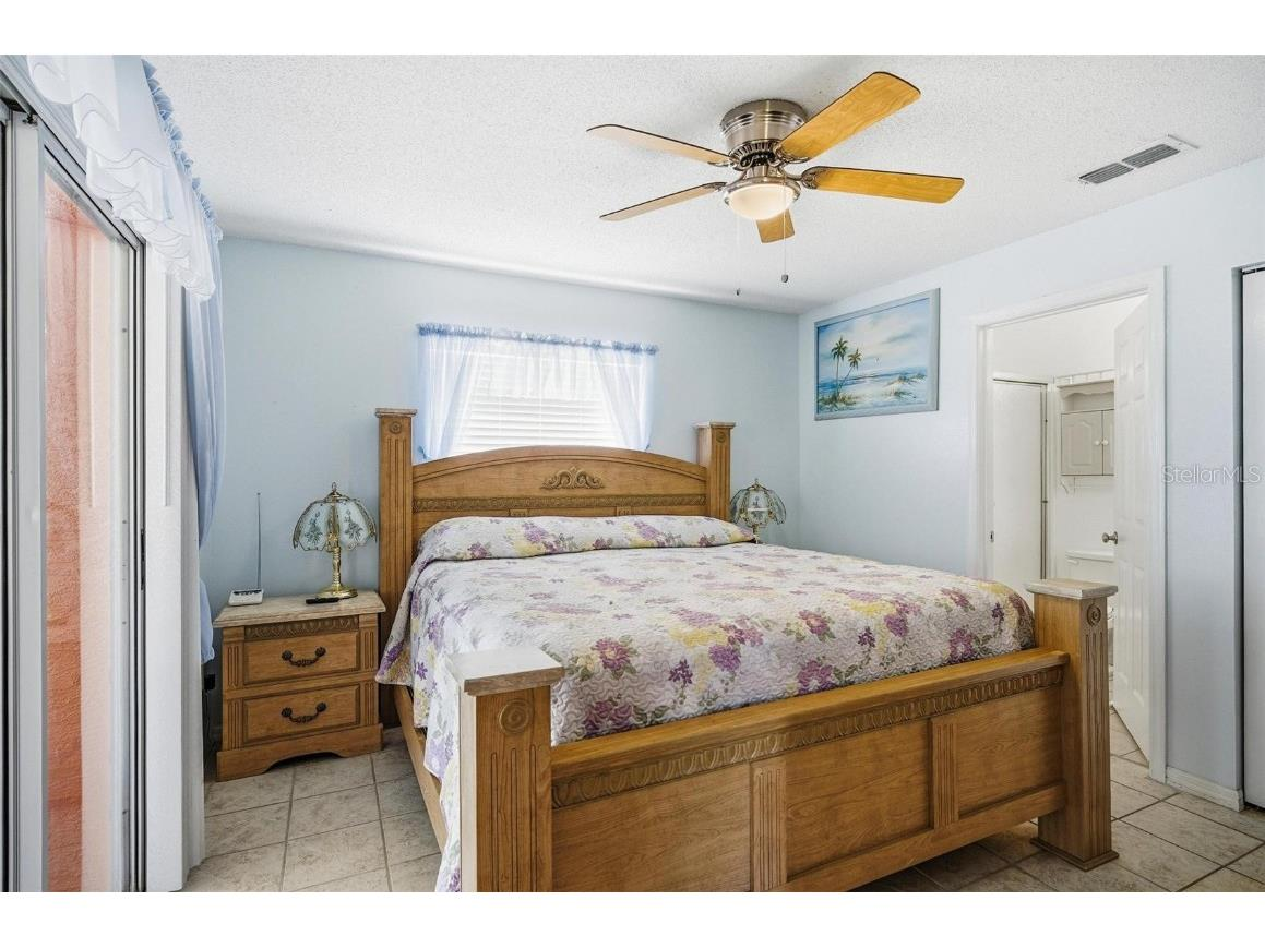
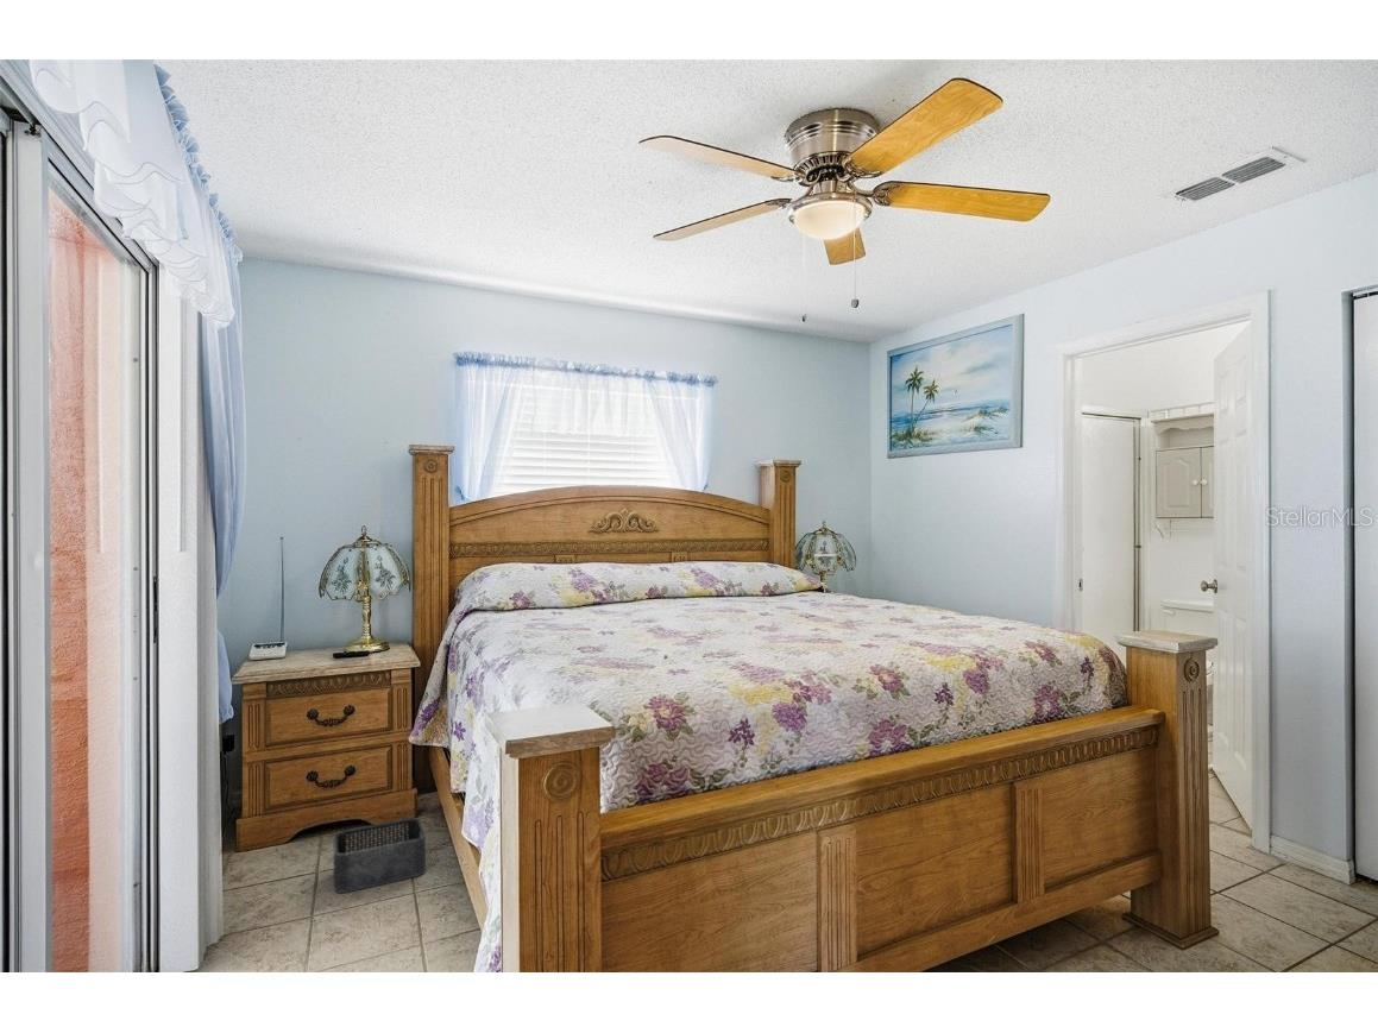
+ storage bin (379, 854)
